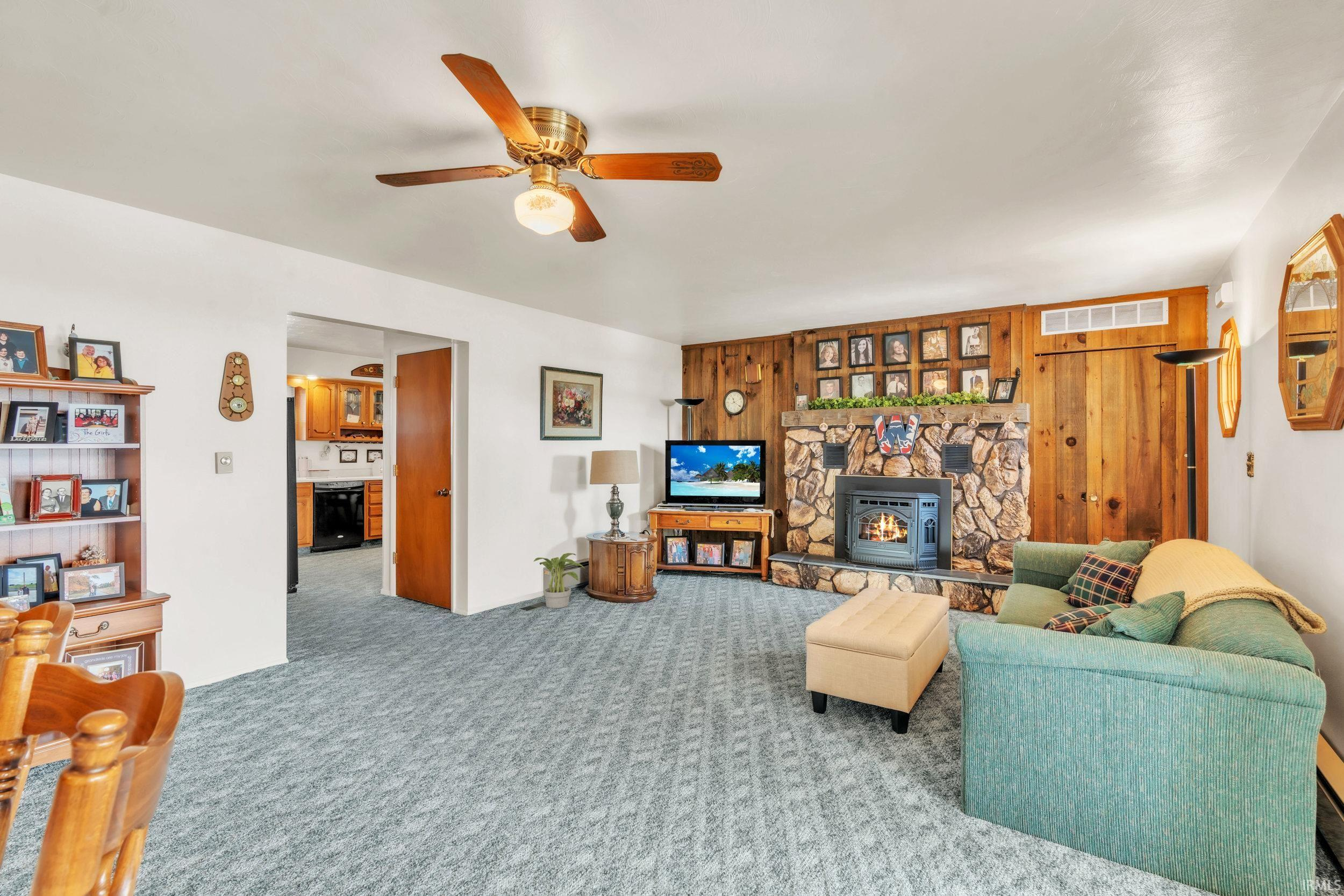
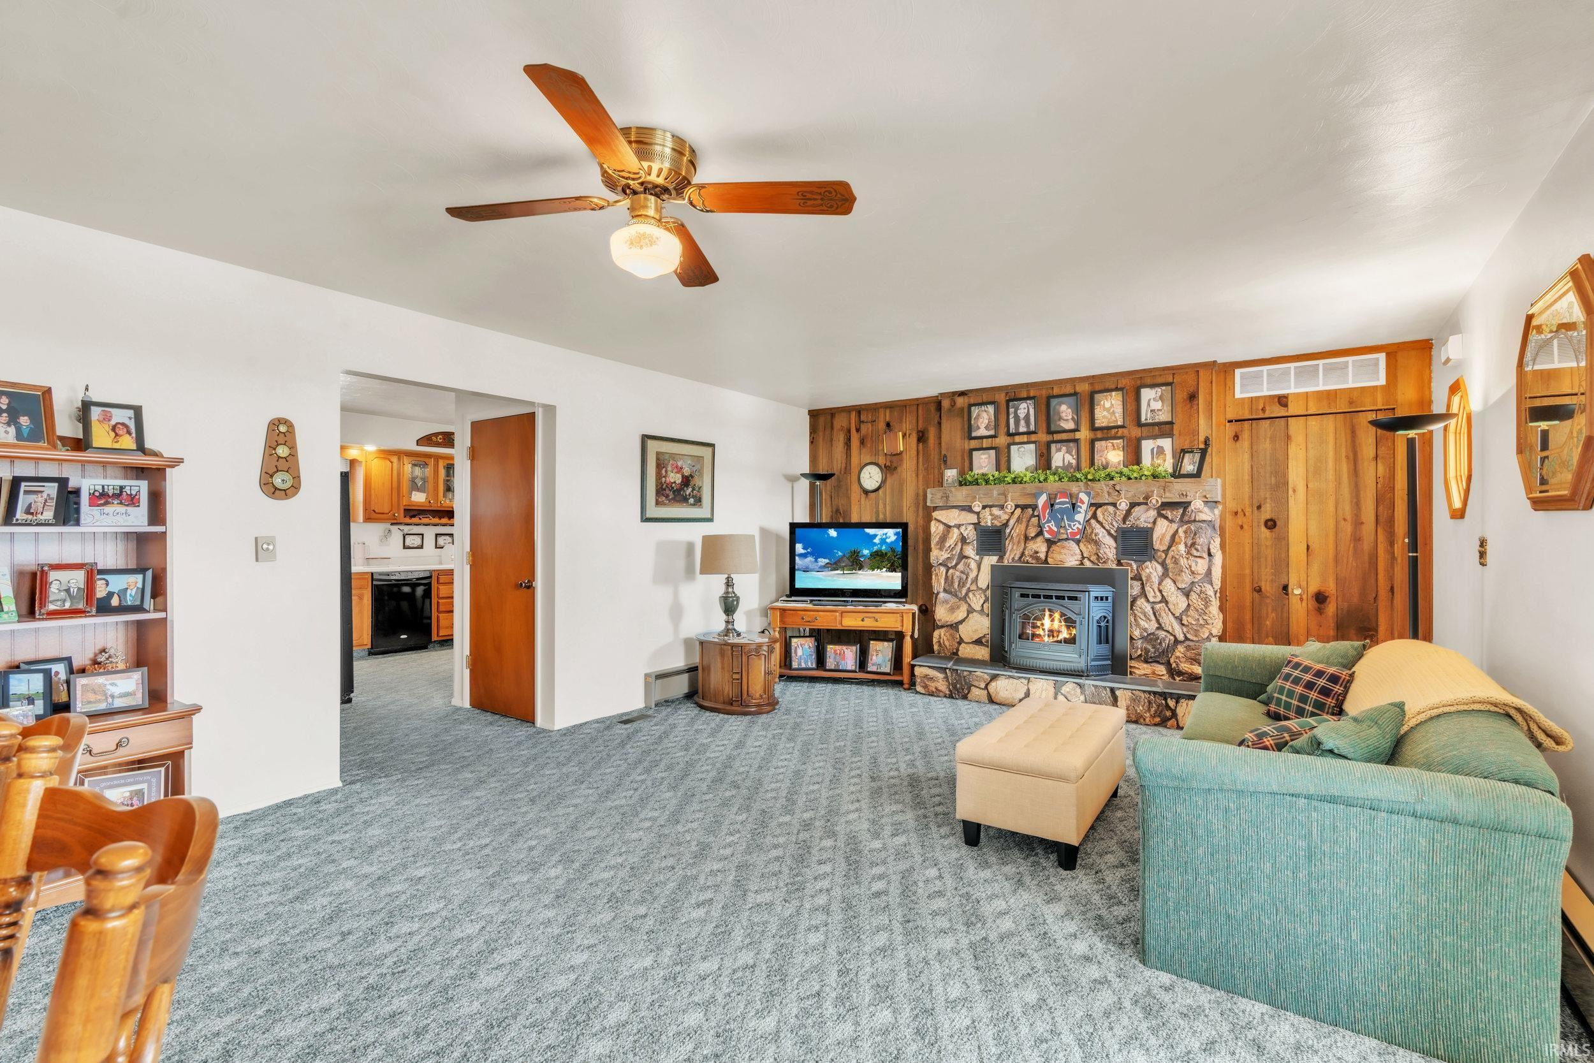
- potted plant (557, 580)
